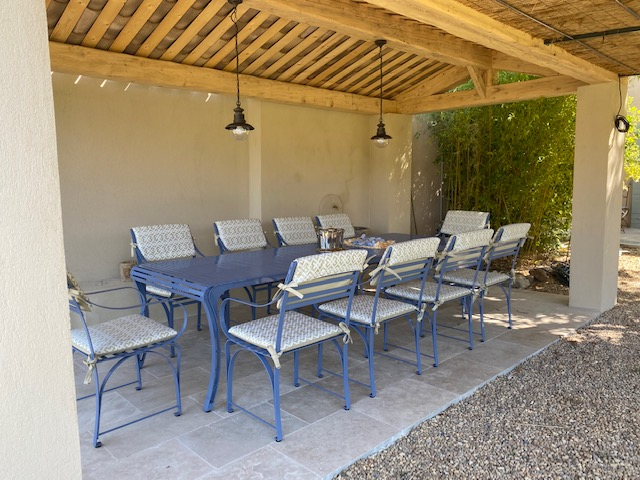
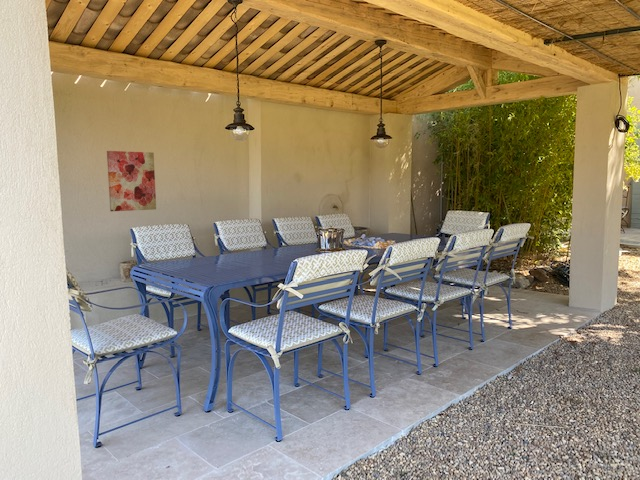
+ wall art (132, 181)
